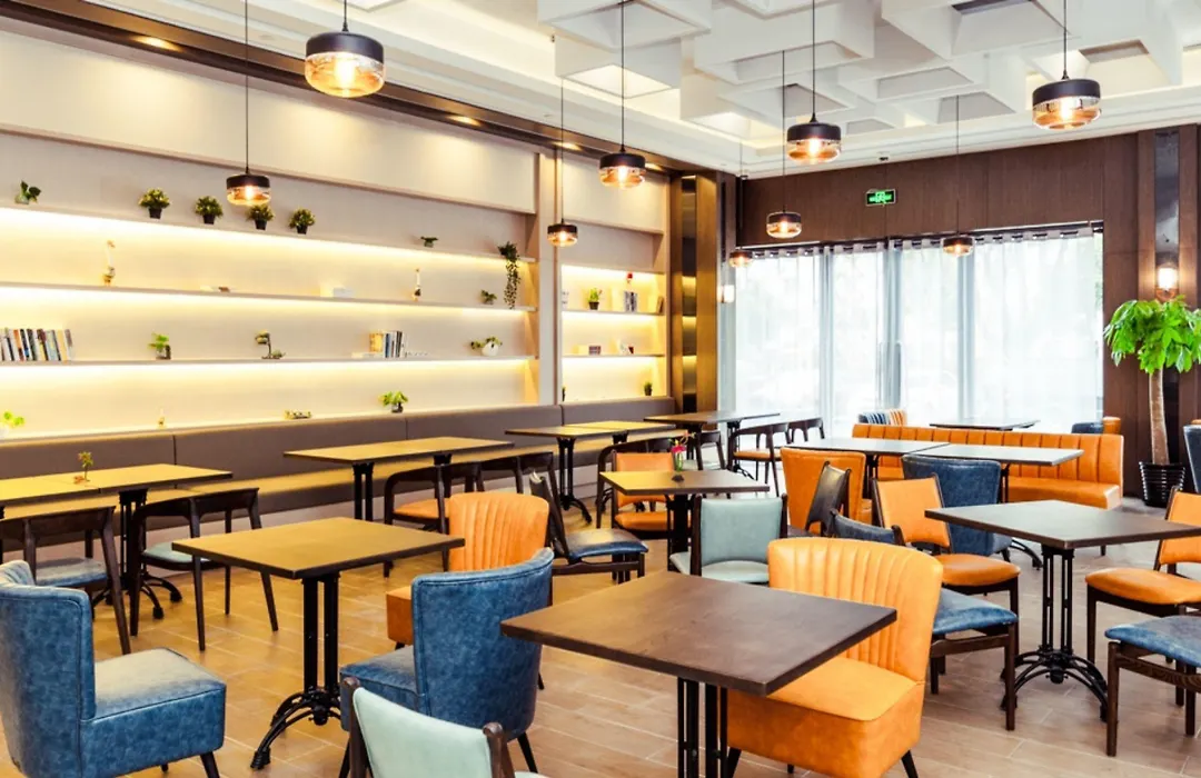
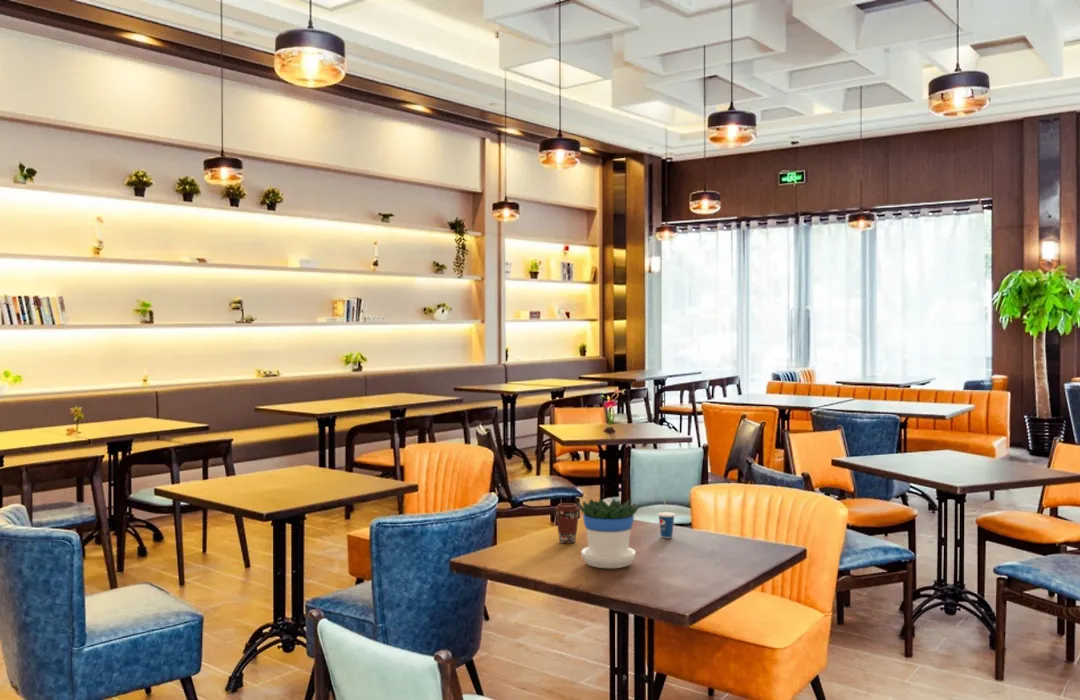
+ coffee cup (567, 523)
+ cup (666, 518)
+ flowerpot (608, 533)
